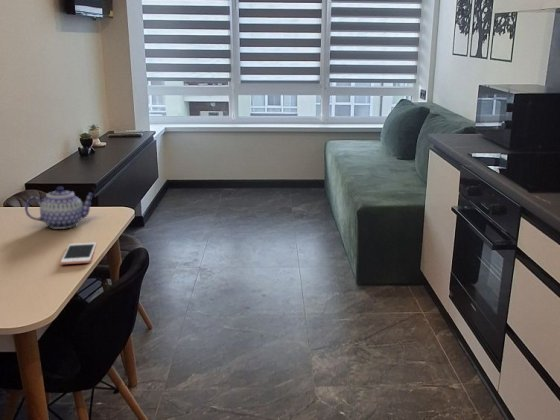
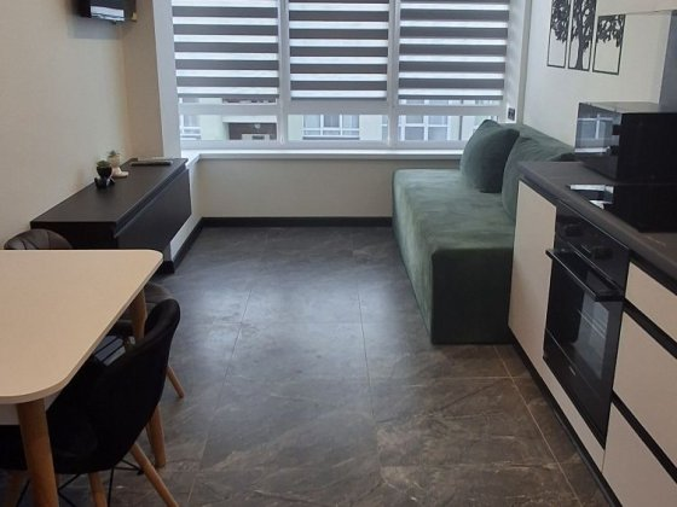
- teapot (61, 206)
- cell phone (79, 252)
